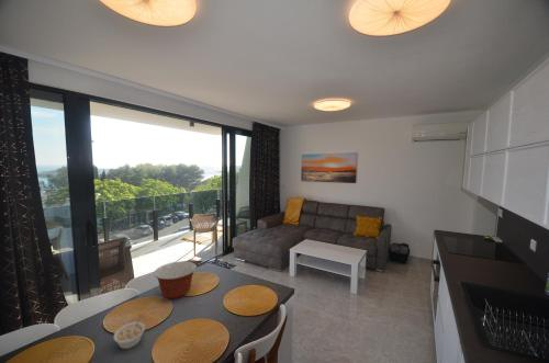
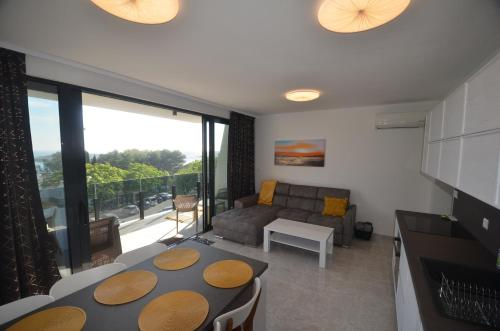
- legume (130, 334)
- mixing bowl (176, 281)
